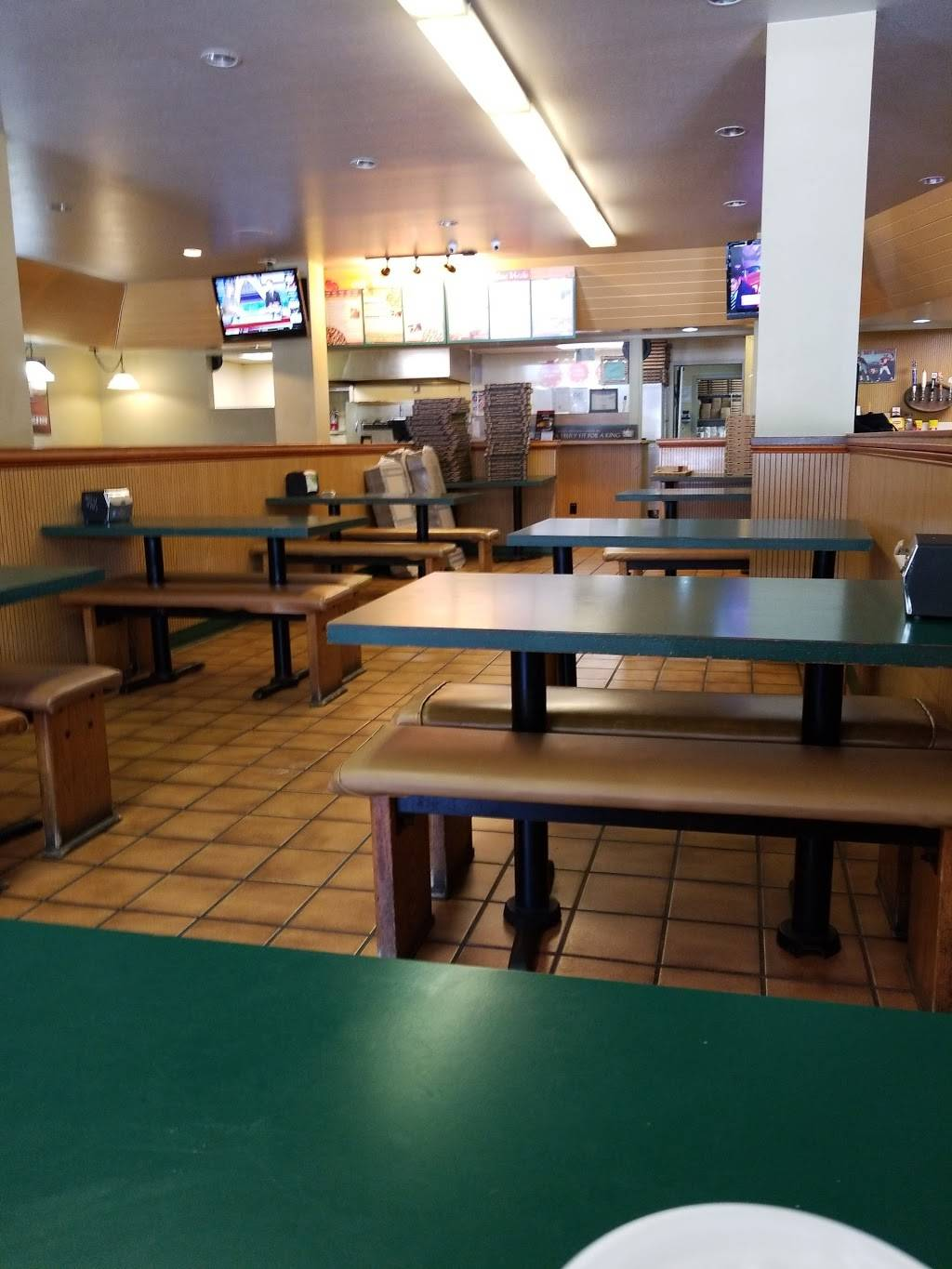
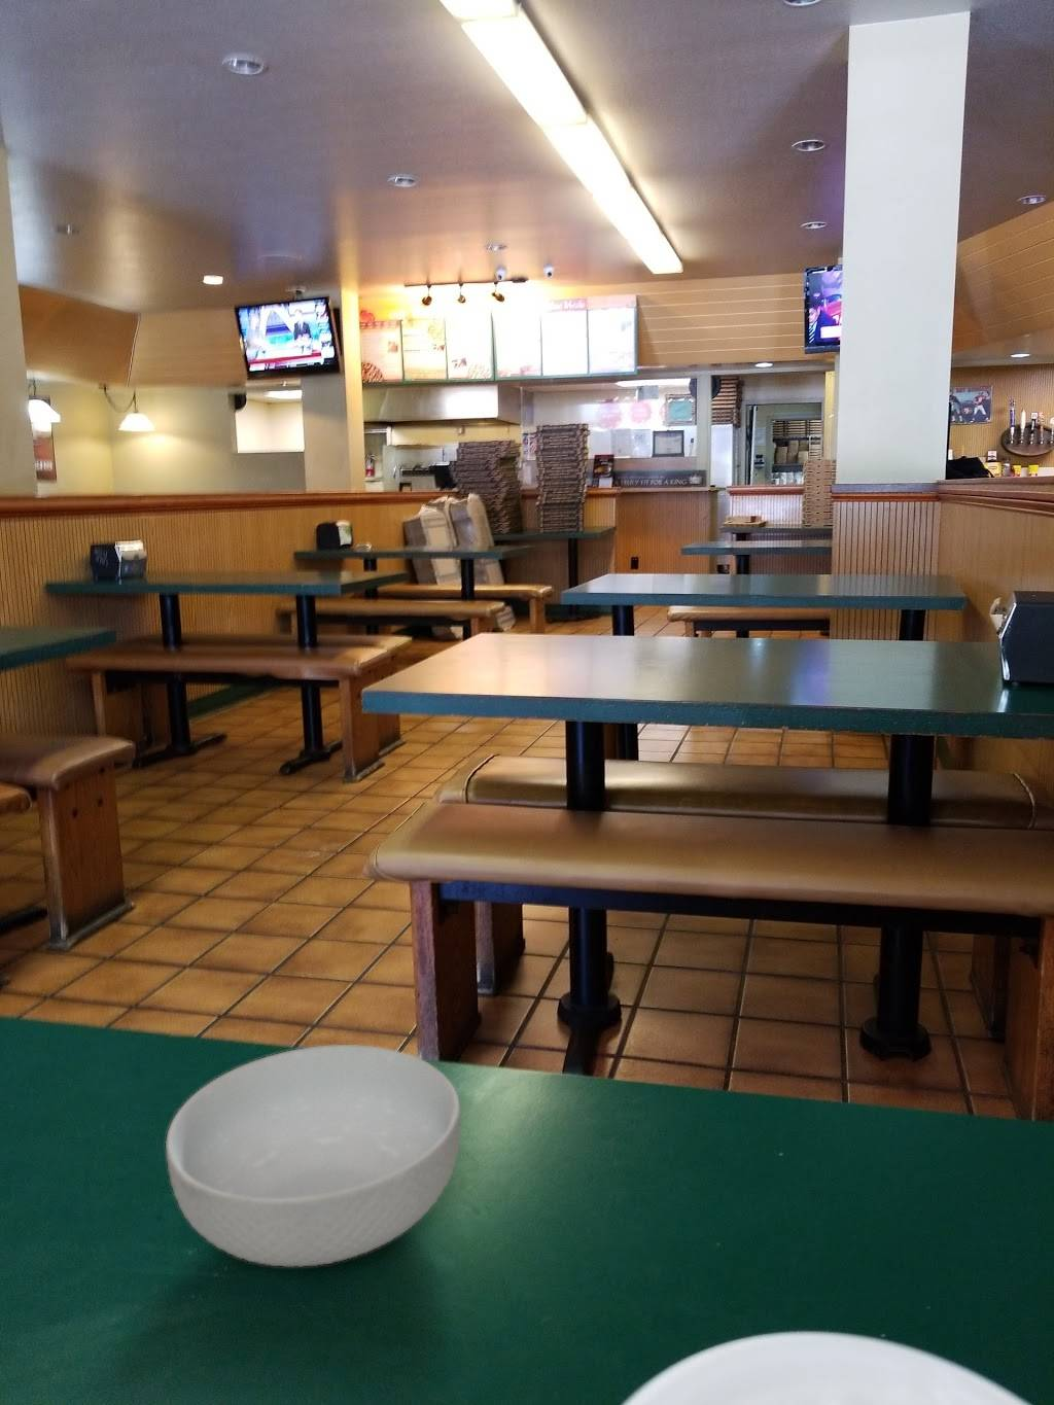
+ cereal bowl (319, 1165)
